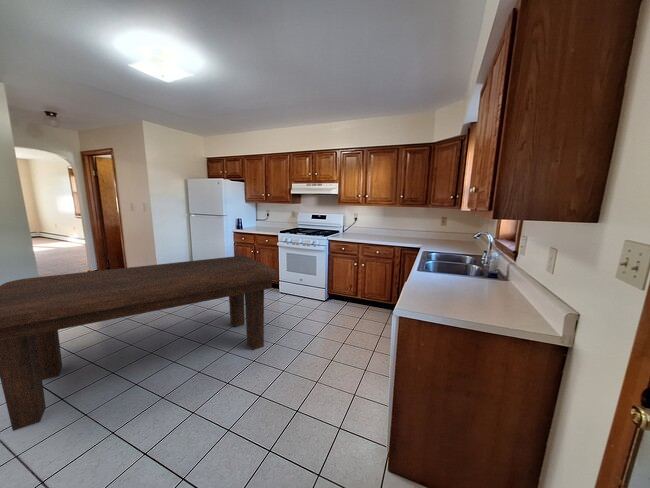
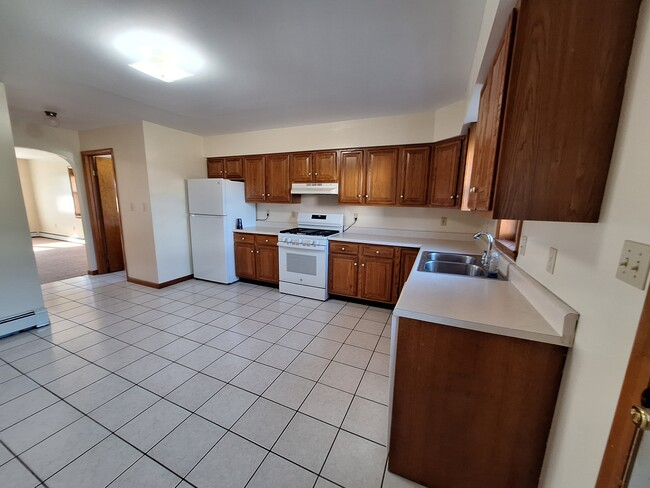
- dining table (156, 310)
